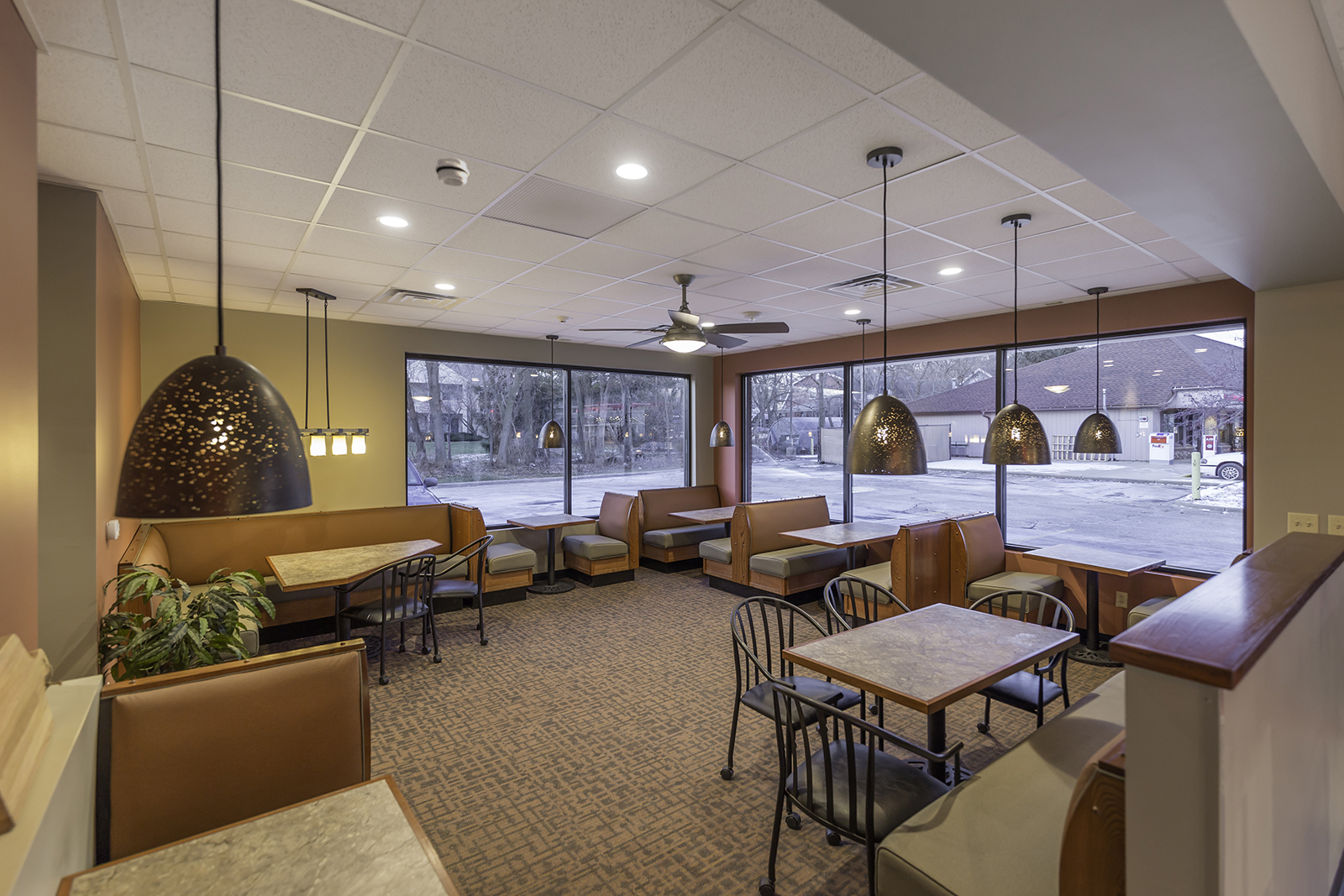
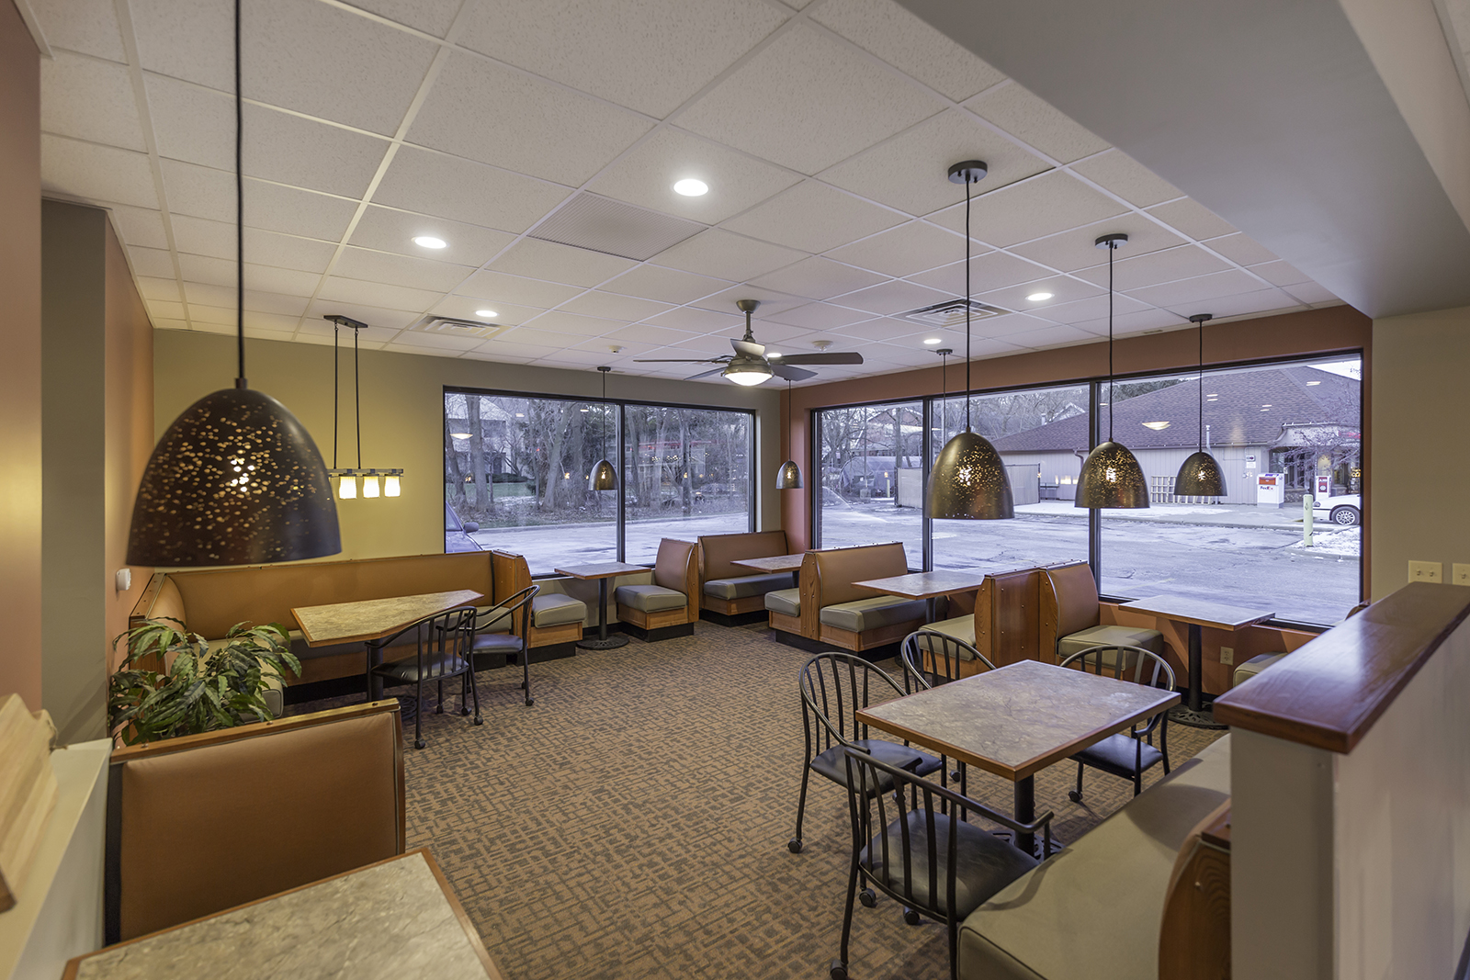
- smoke detector (452, 172)
